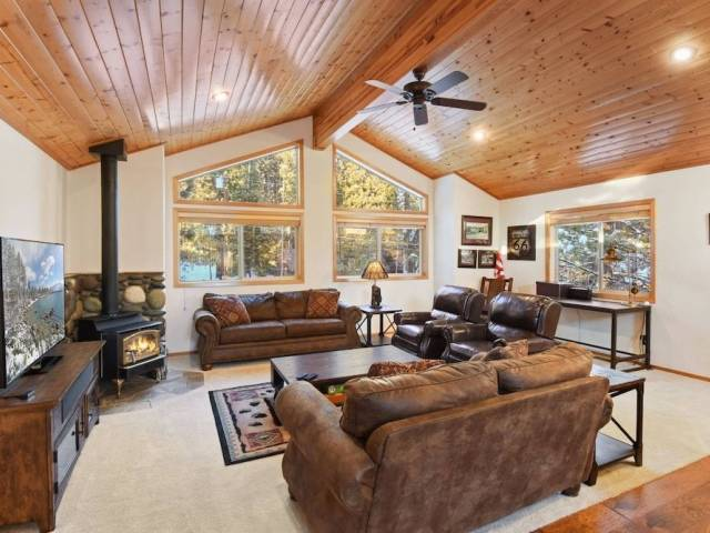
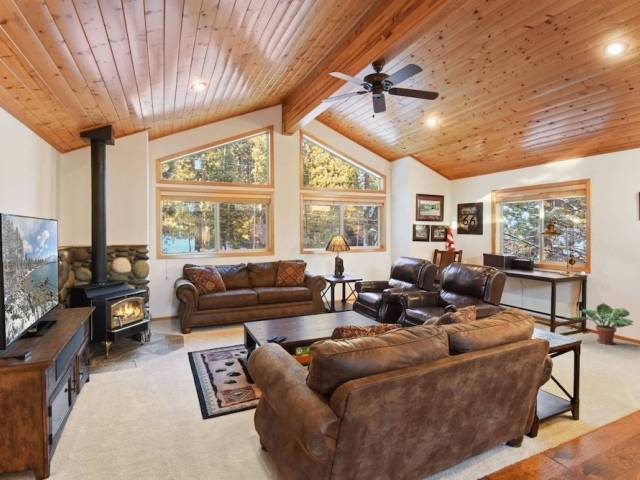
+ potted plant (608, 321)
